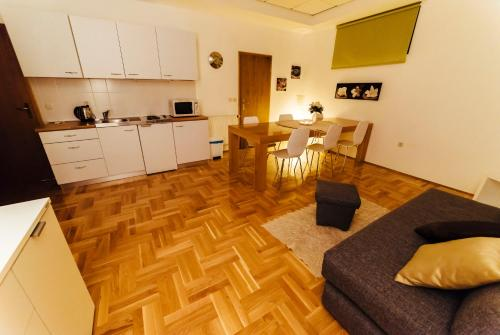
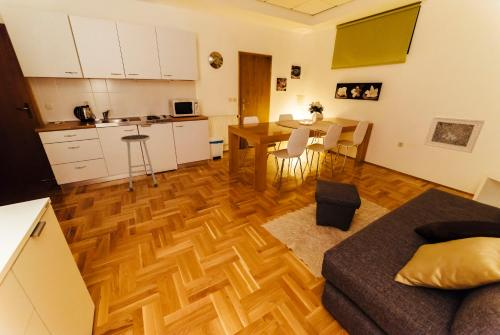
+ stool (139, 165)
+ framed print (451, 133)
